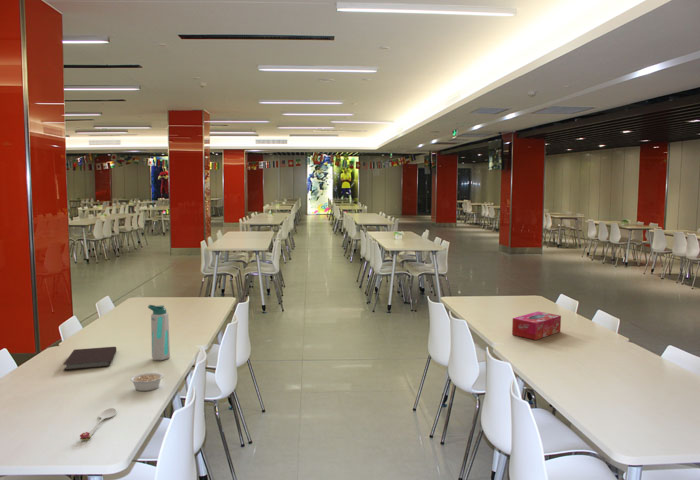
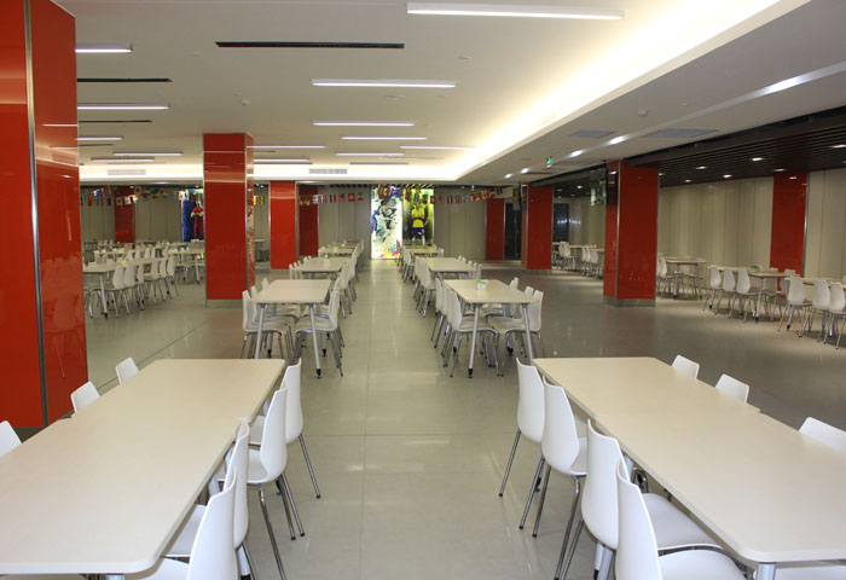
- spoon (98, 422)
- tissue box (536, 325)
- water bottle (158, 331)
- notebook (91, 357)
- legume (148, 381)
